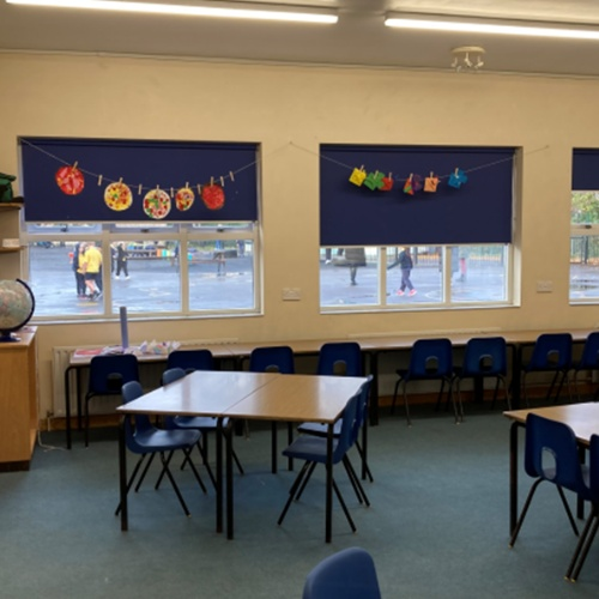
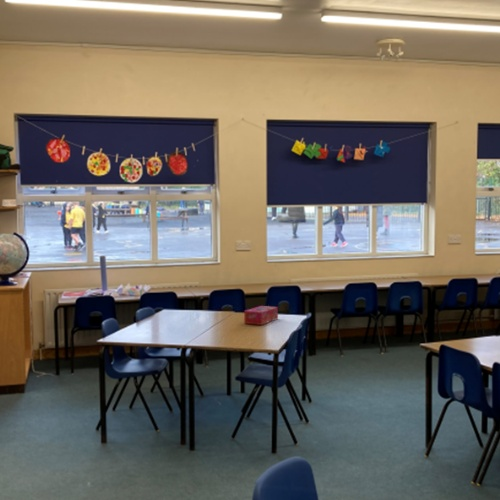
+ tissue box (261, 315)
